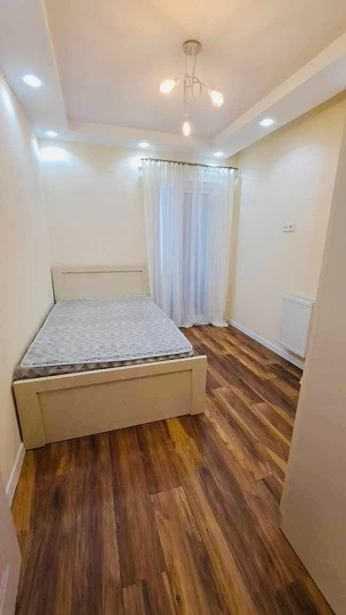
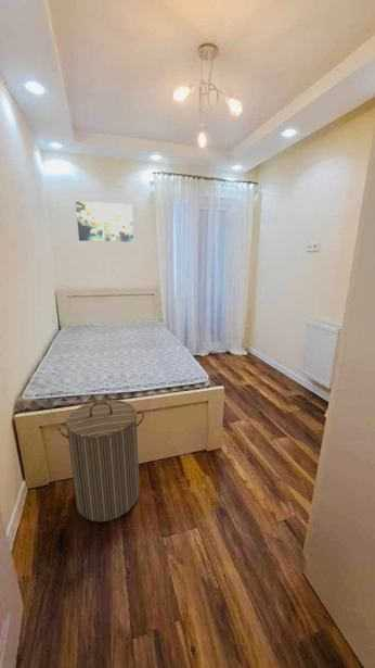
+ laundry hamper (105, 451)
+ wall art (105, 222)
